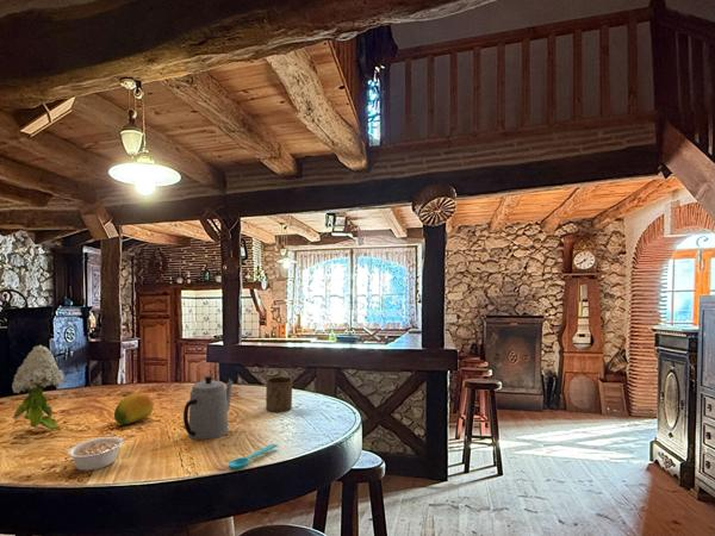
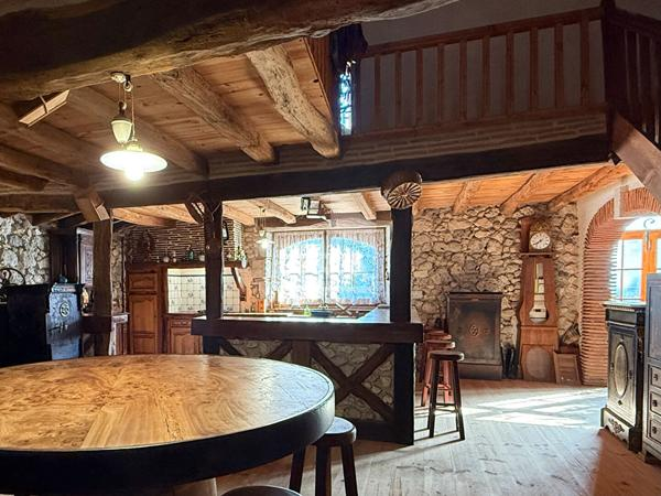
- cup (279, 394)
- fruit (132, 407)
- teapot (210, 404)
- legume (98, 451)
- flower (37, 386)
- spoon (254, 455)
